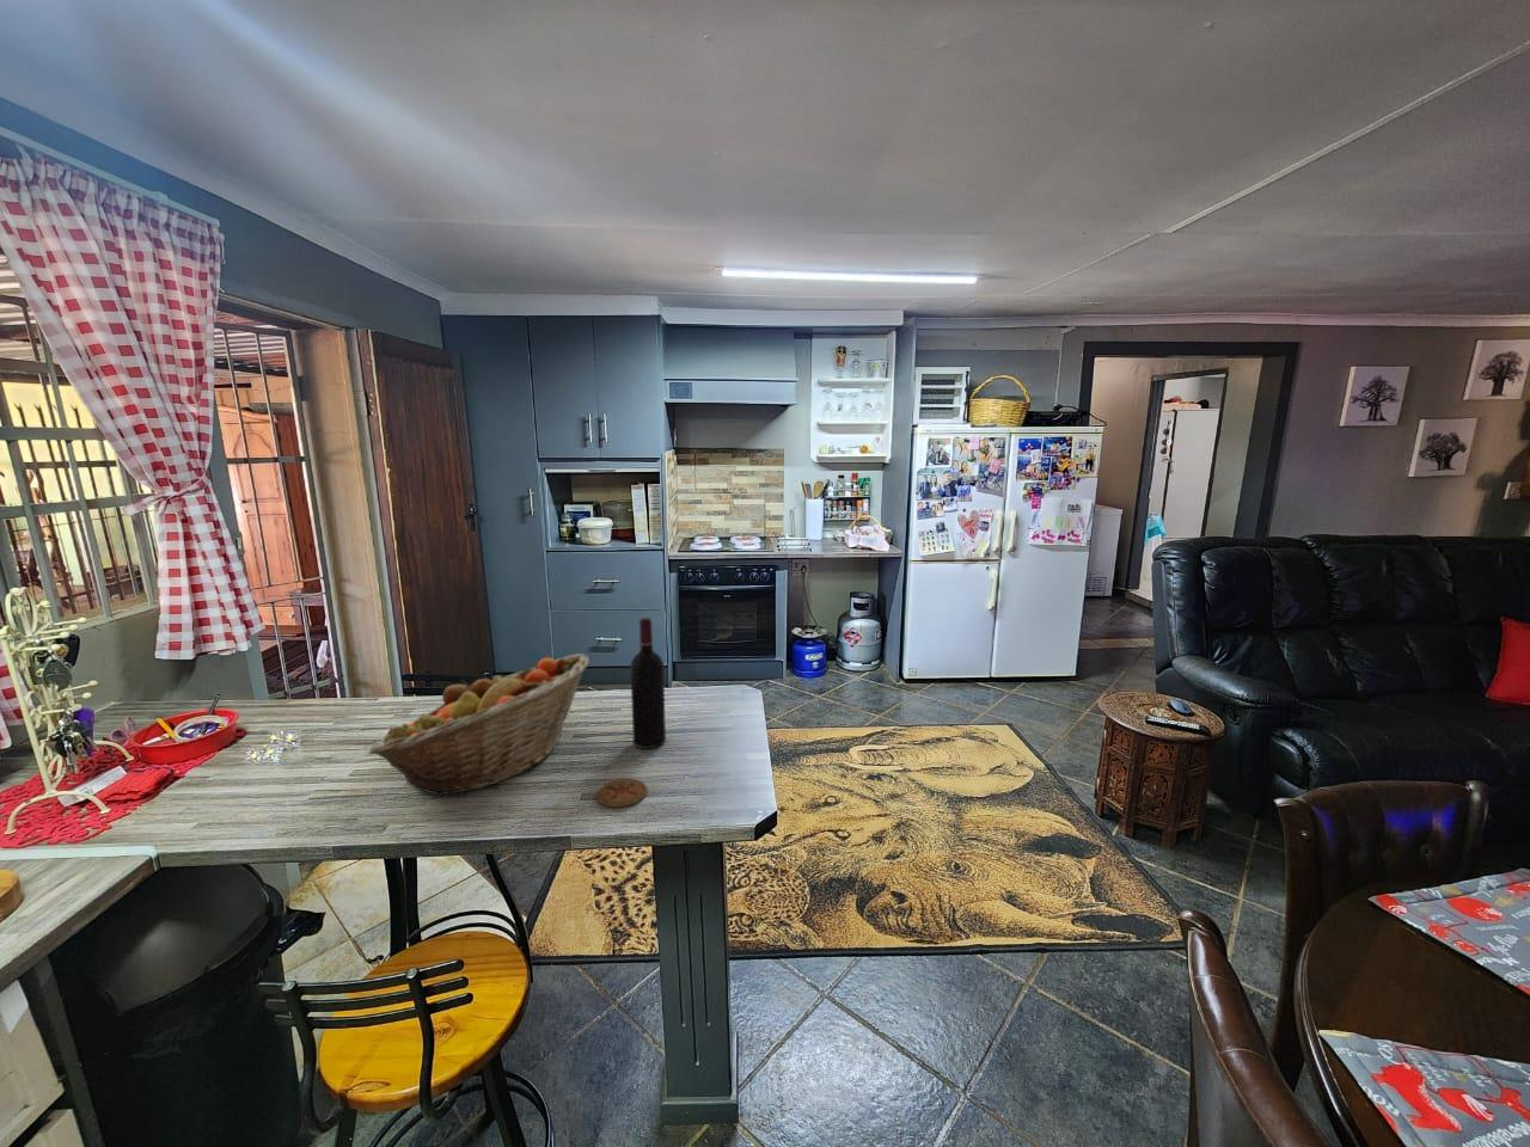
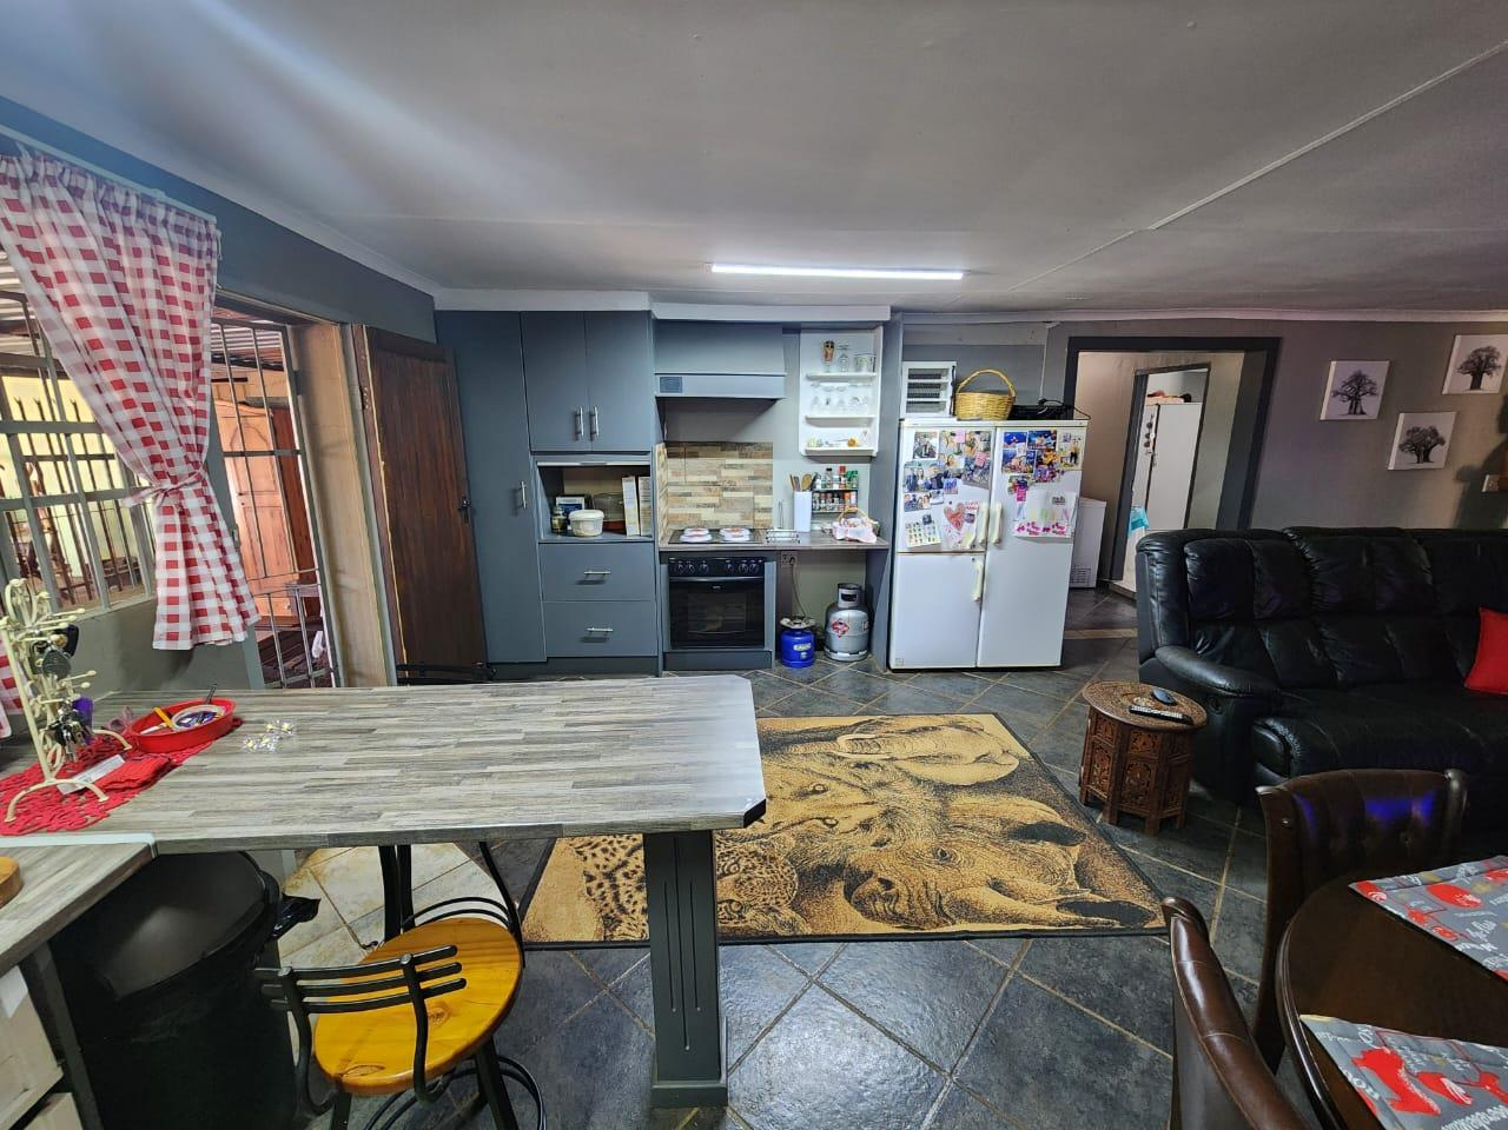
- fruit basket (493, 713)
- coaster (622, 792)
- wine bottle (647, 681)
